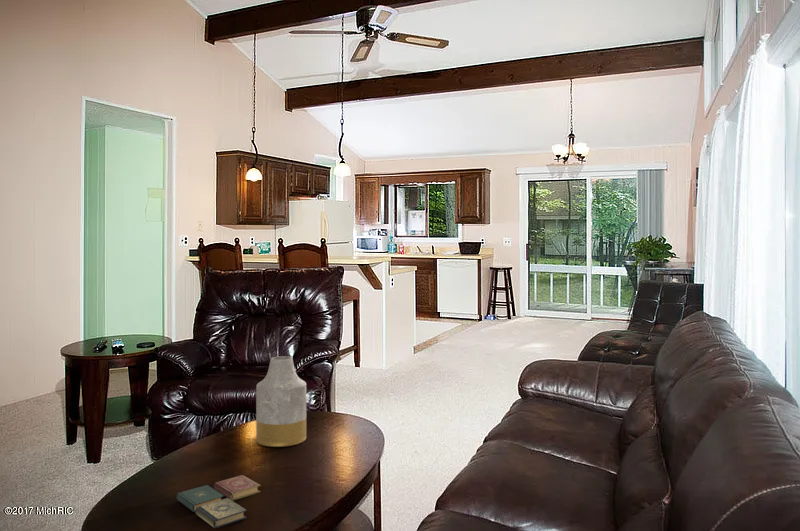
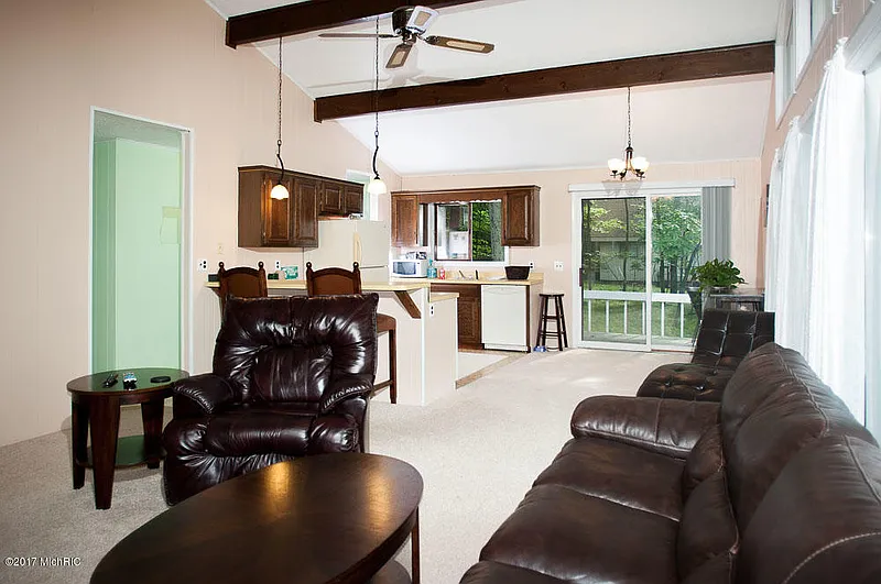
- vase (281, 398)
- book (229, 499)
